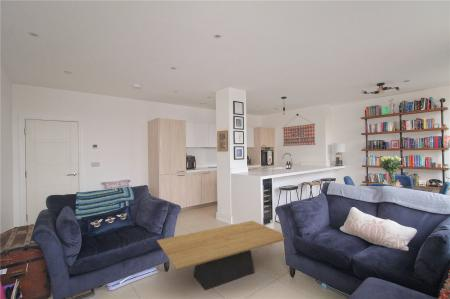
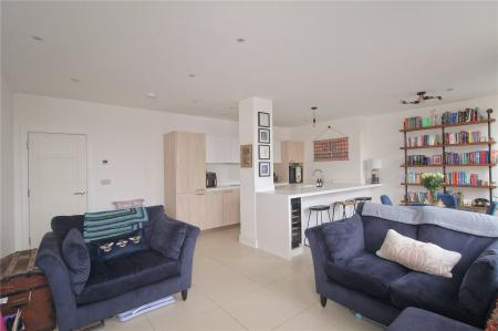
- coffee table (224, 256)
